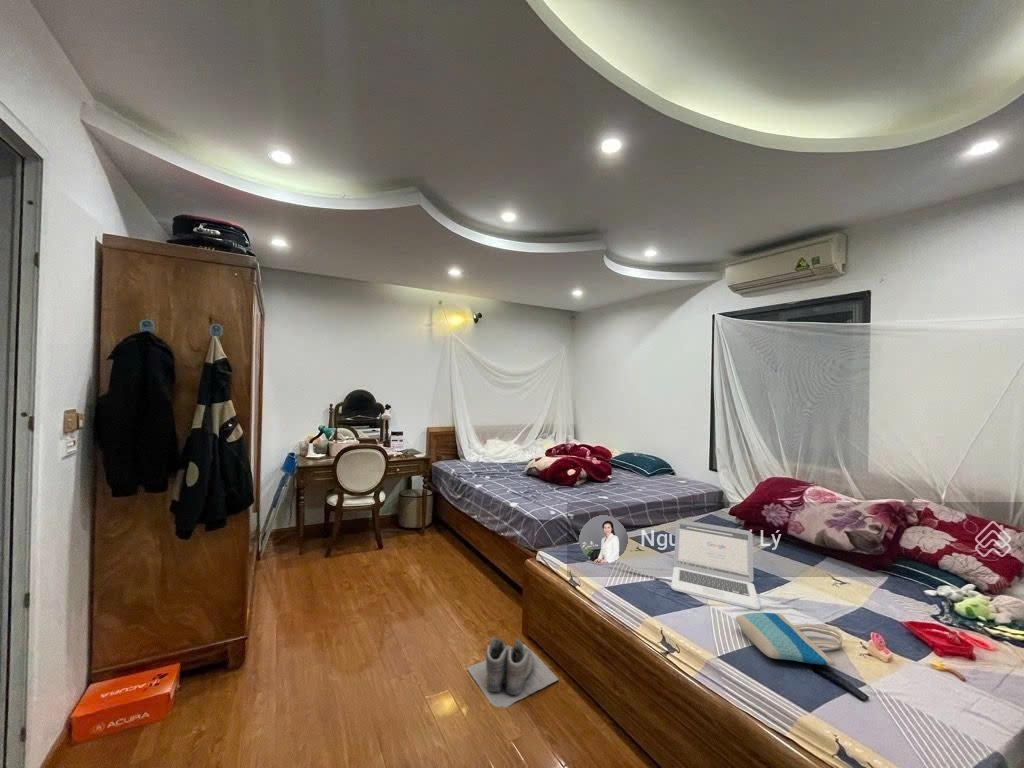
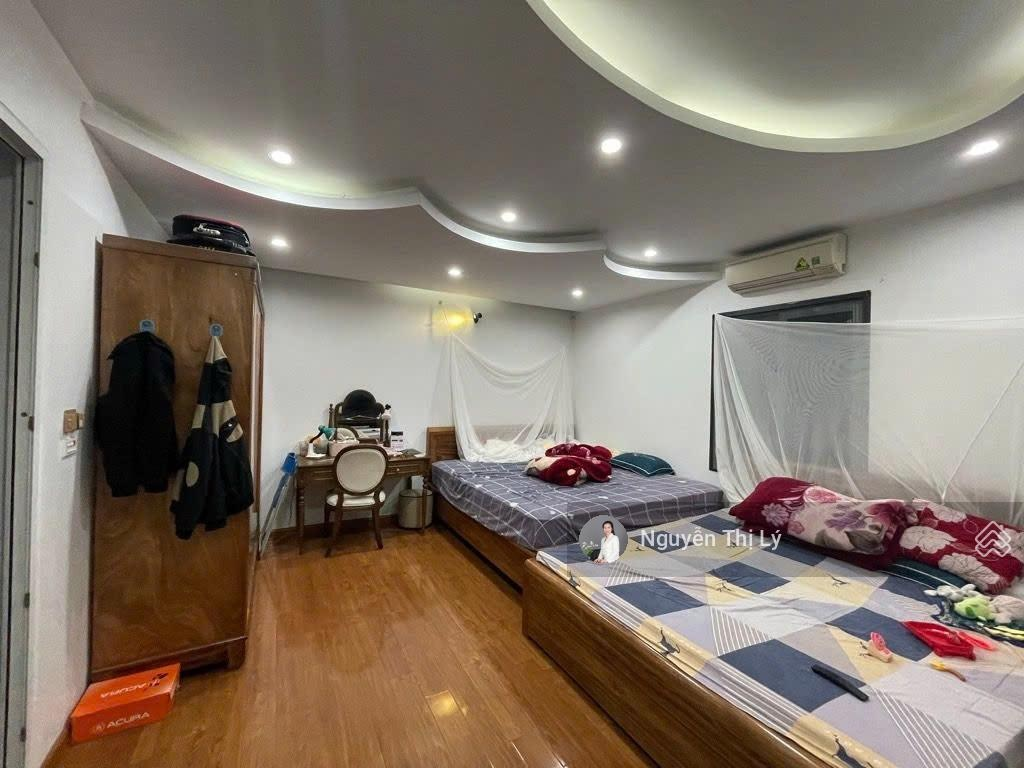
- laptop (713, 560)
- boots (512, 655)
- tote bag (796, 635)
